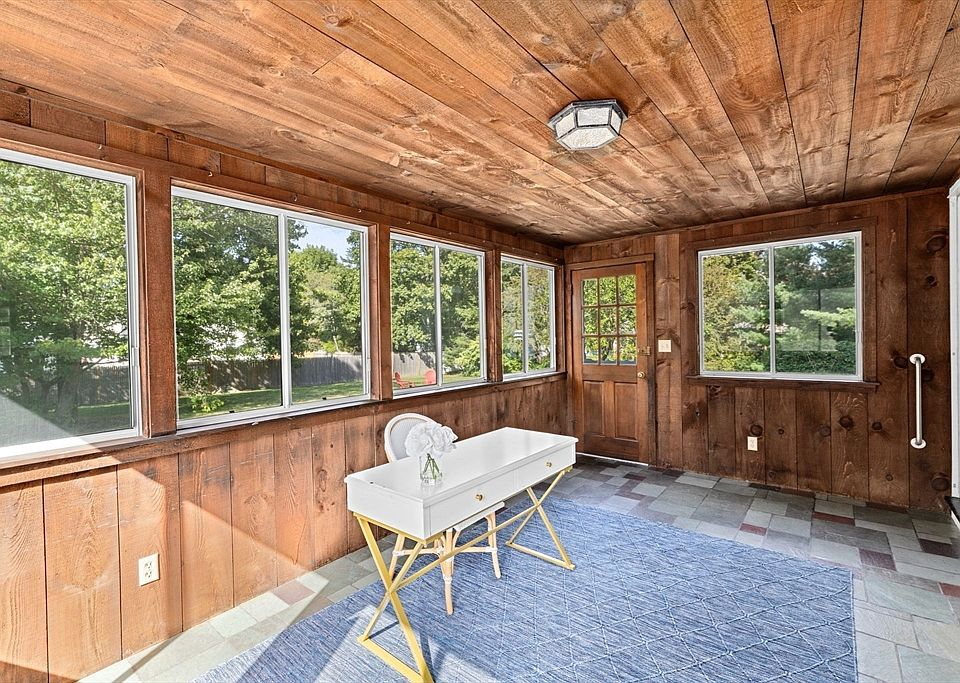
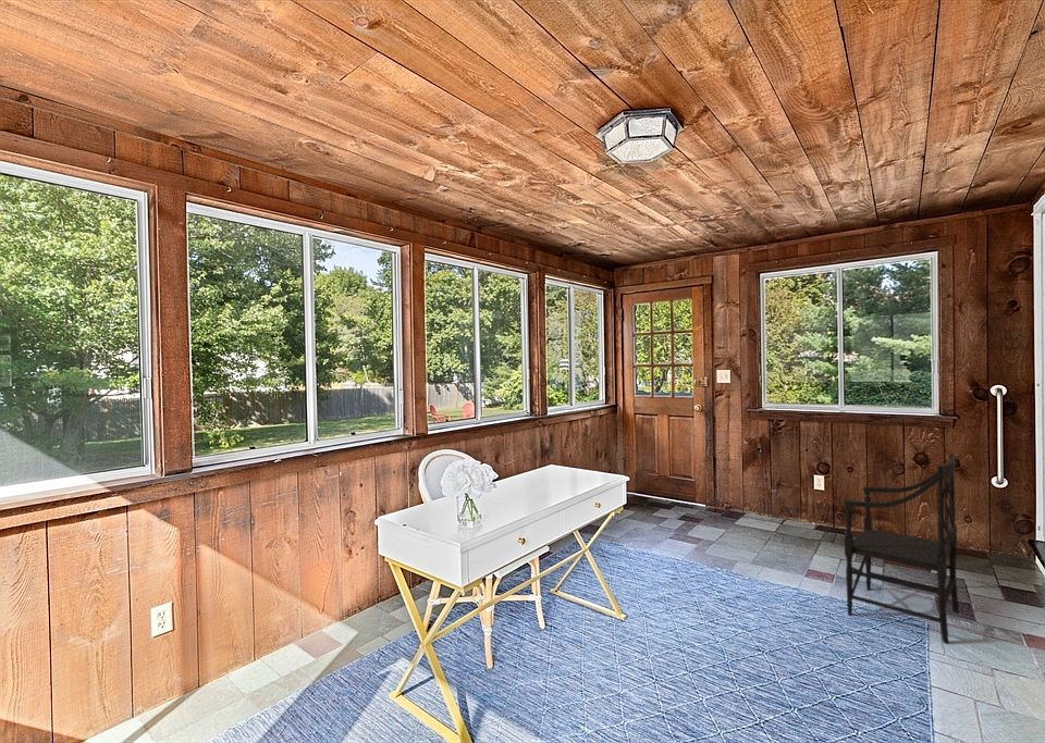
+ armchair (902, 535)
